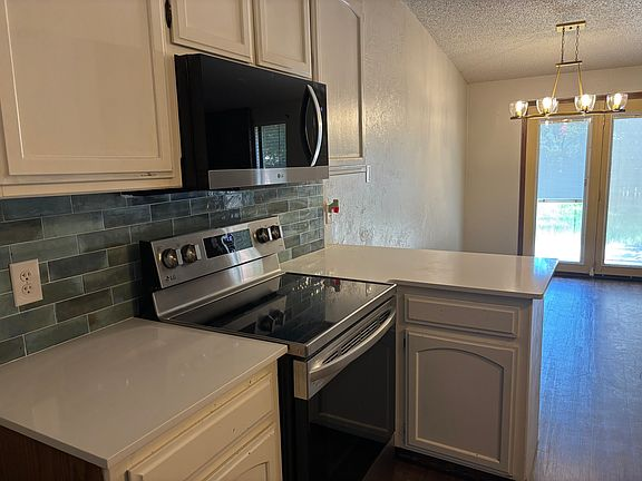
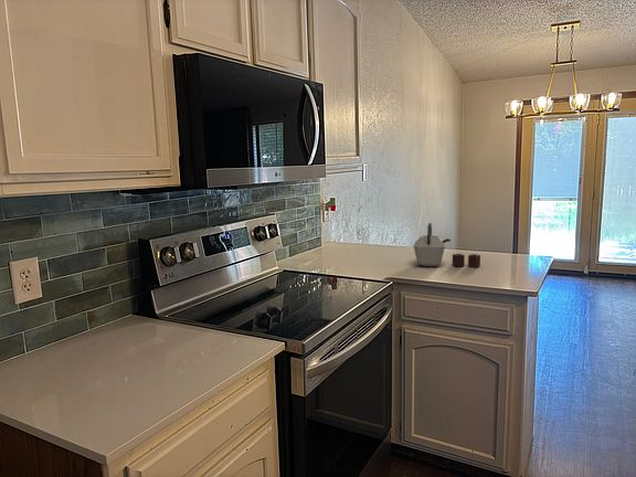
+ kettle (444, 244)
